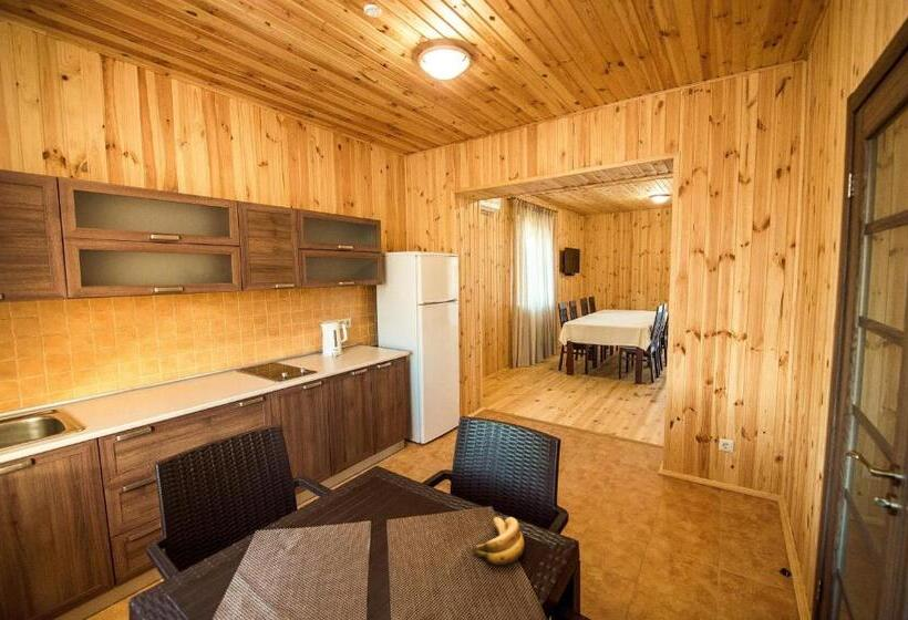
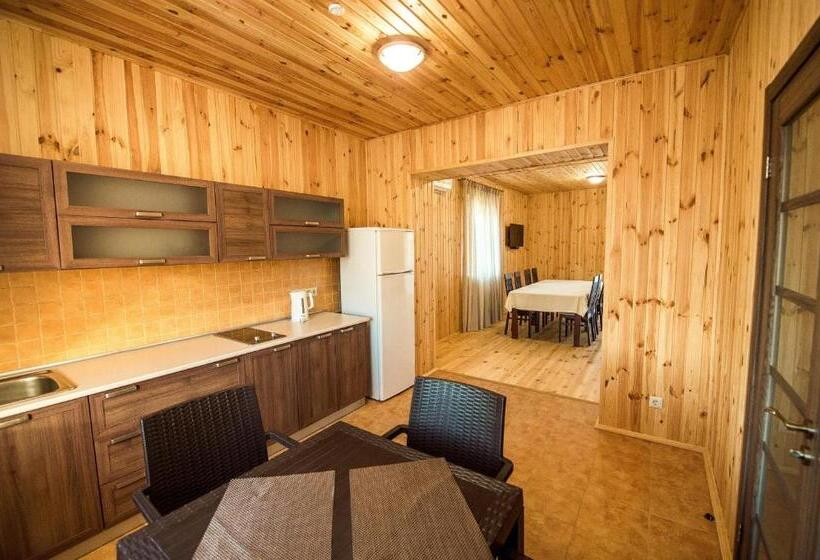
- banana (497, 533)
